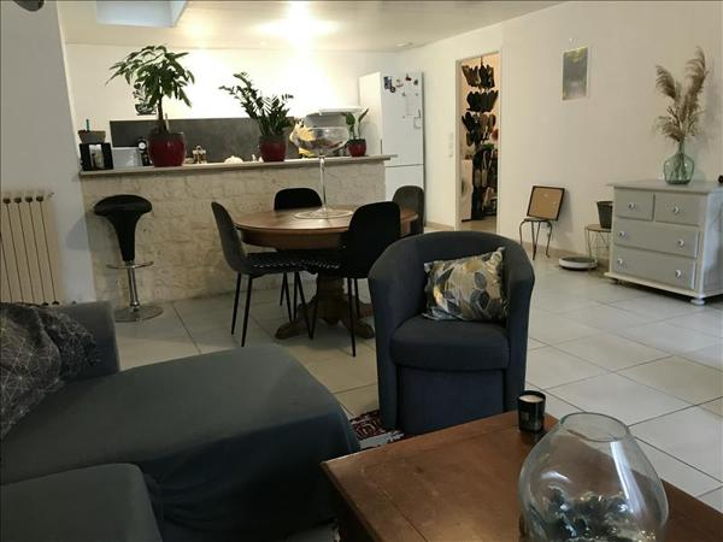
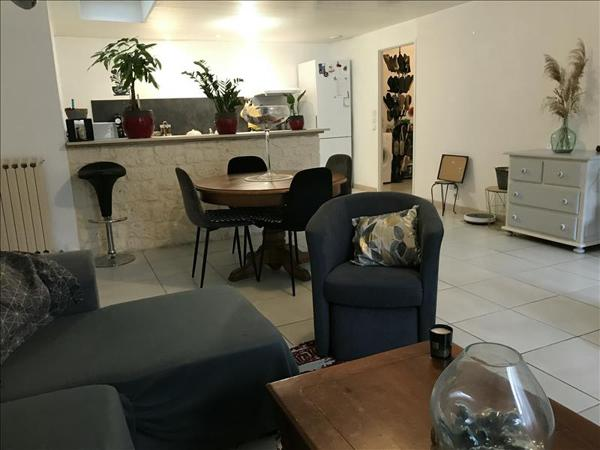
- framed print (575, 75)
